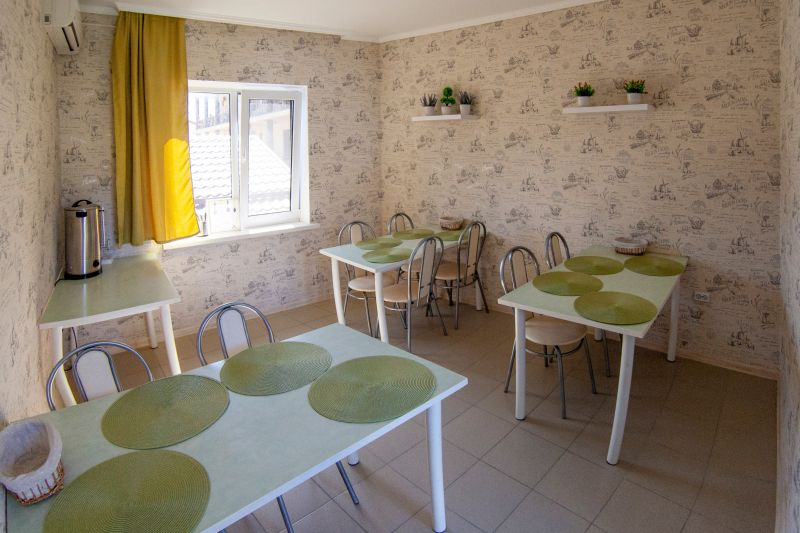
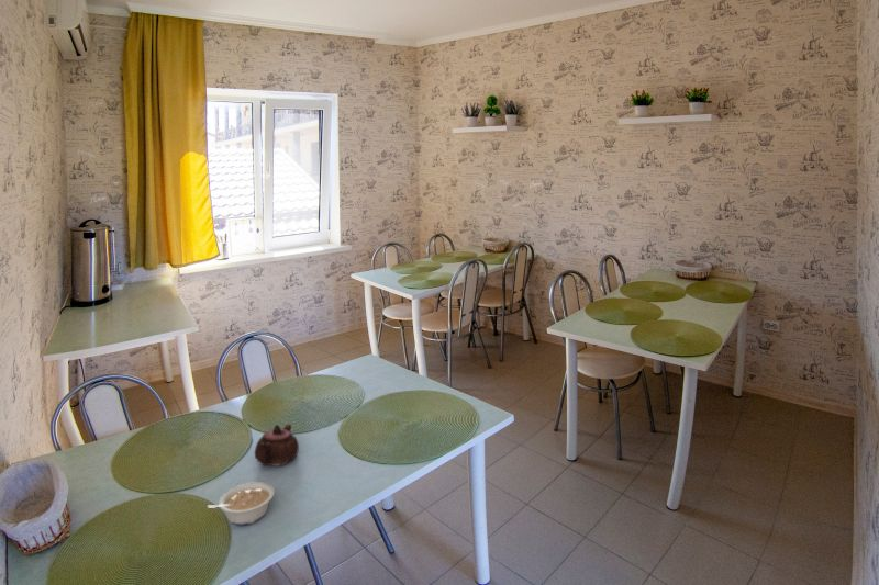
+ legume (246, 504)
+ teapot (276, 442)
